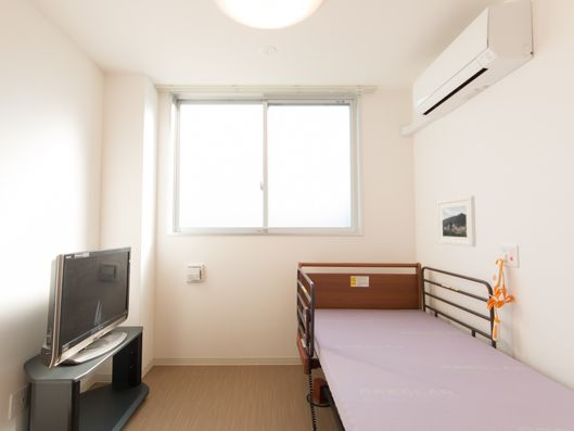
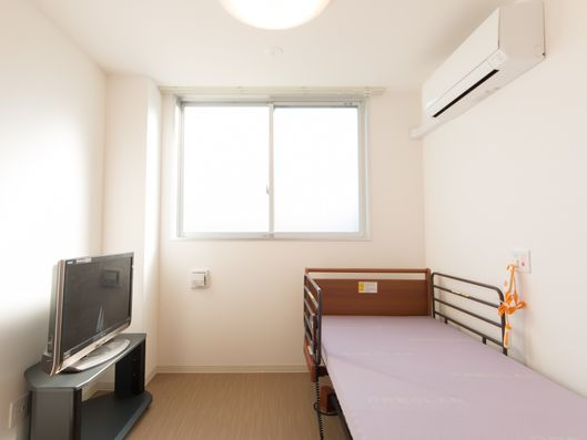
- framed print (454, 221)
